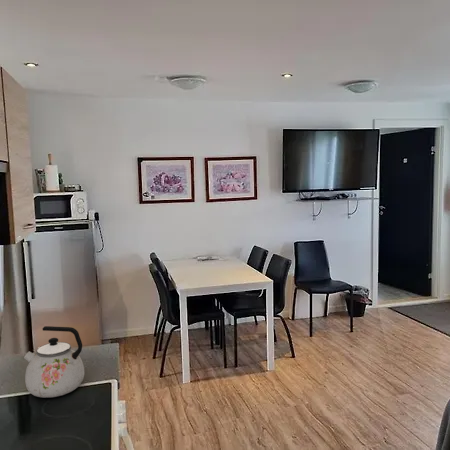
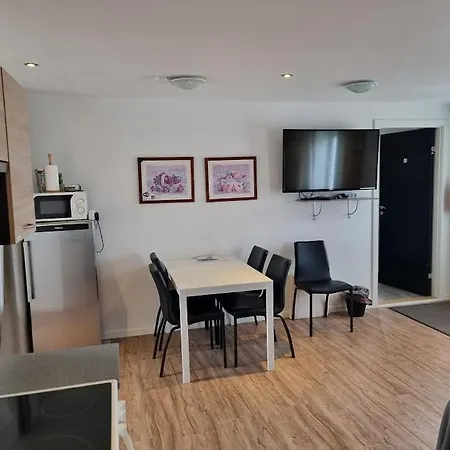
- kettle (53, 358)
